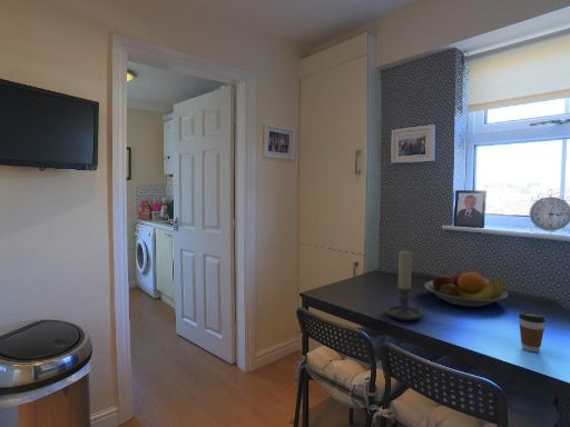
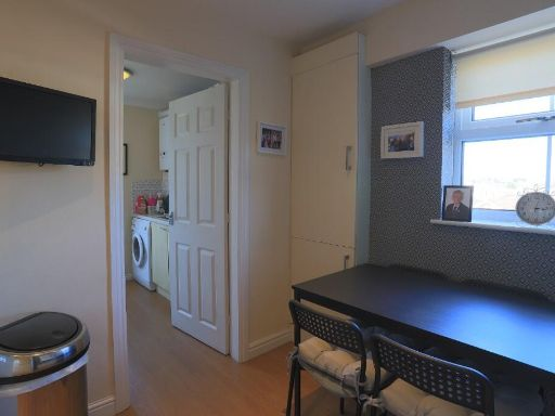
- fruit bowl (463, 286)
- candle holder (407, 282)
- coffee cup (531, 331)
